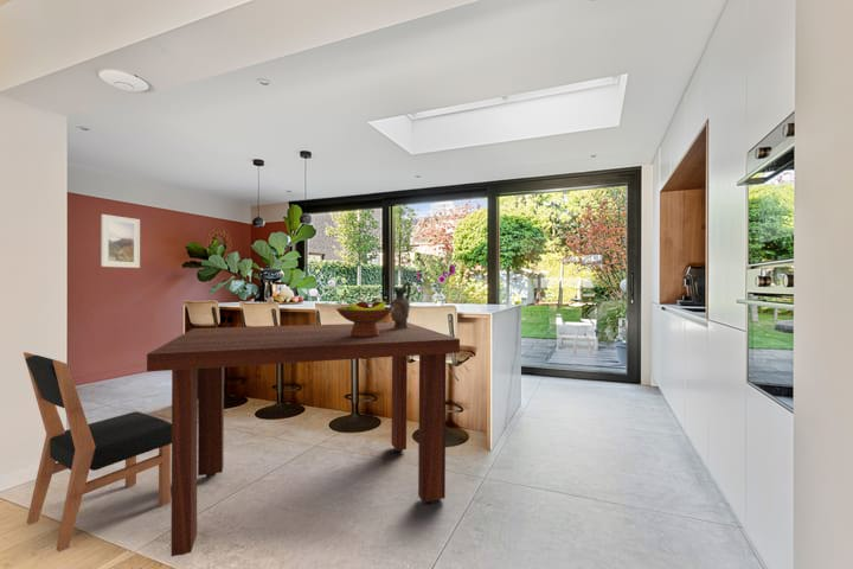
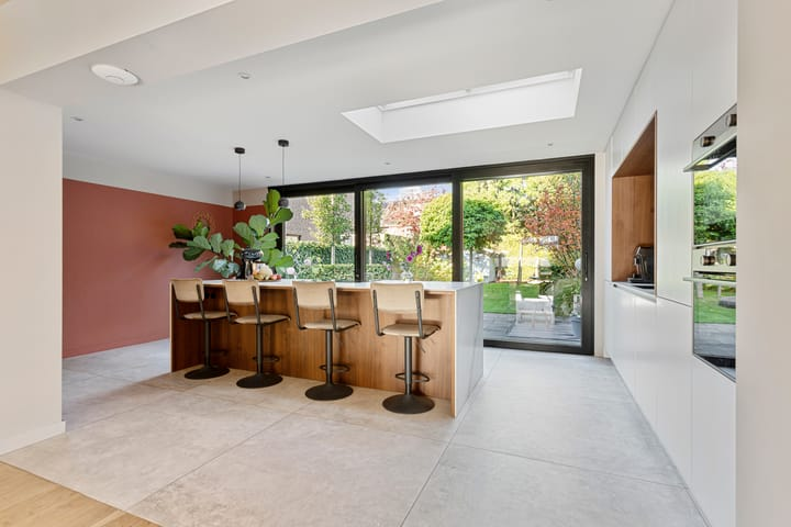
- ceramic pitcher (400, 305)
- dining table (314, 360)
- dining chair (102, 430)
- fruit bowl (365, 315)
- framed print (121, 242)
